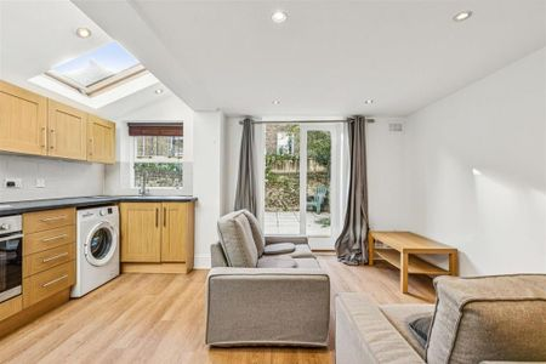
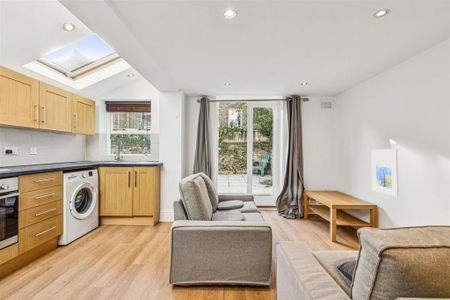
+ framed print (383, 171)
